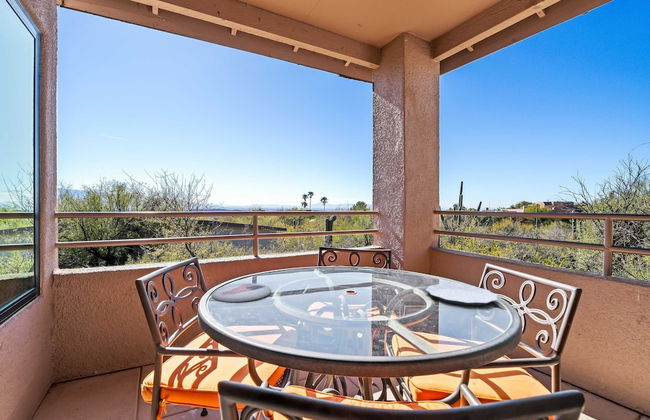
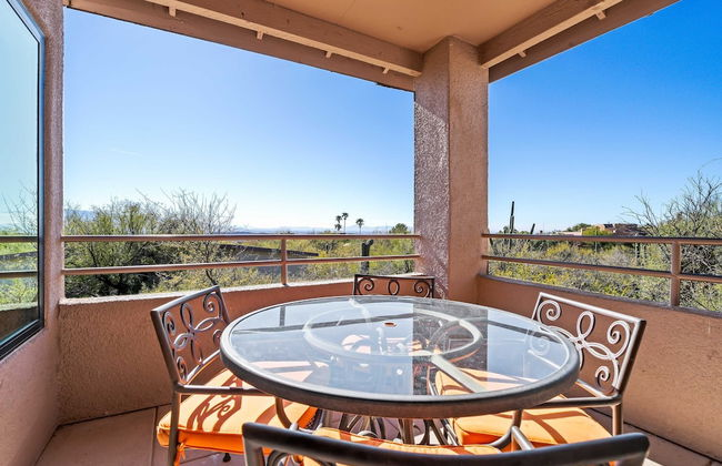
- plate (460, 294)
- plate (242, 291)
